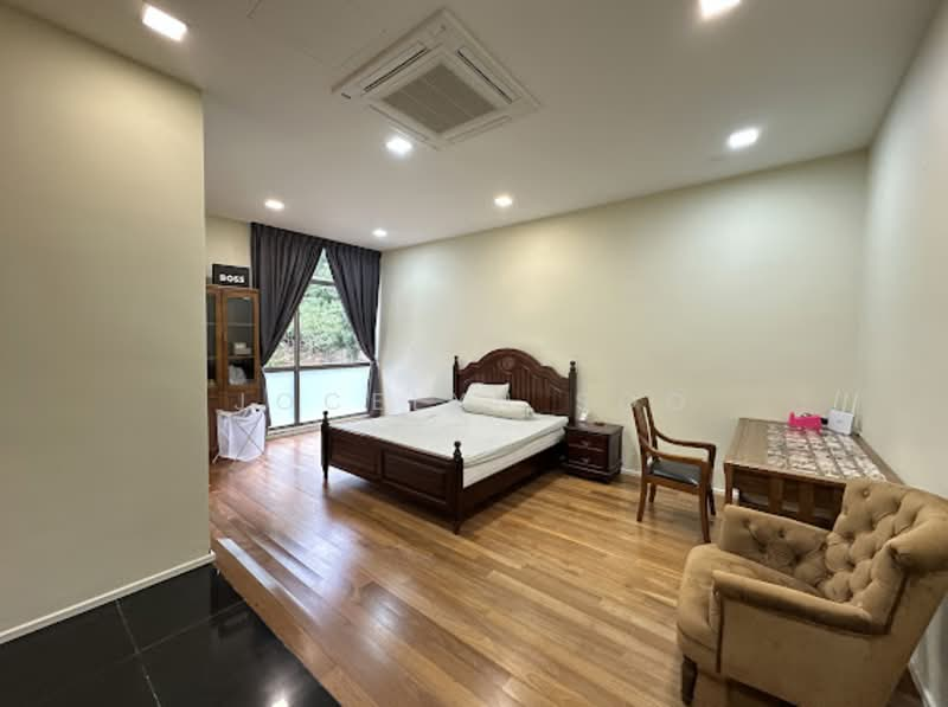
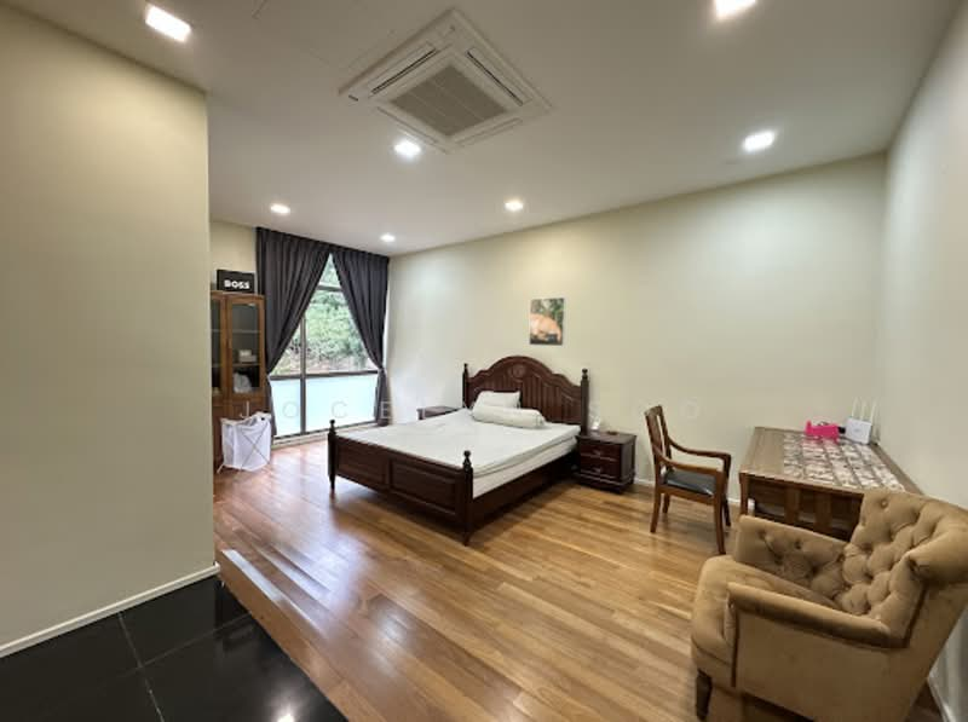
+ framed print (546, 322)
